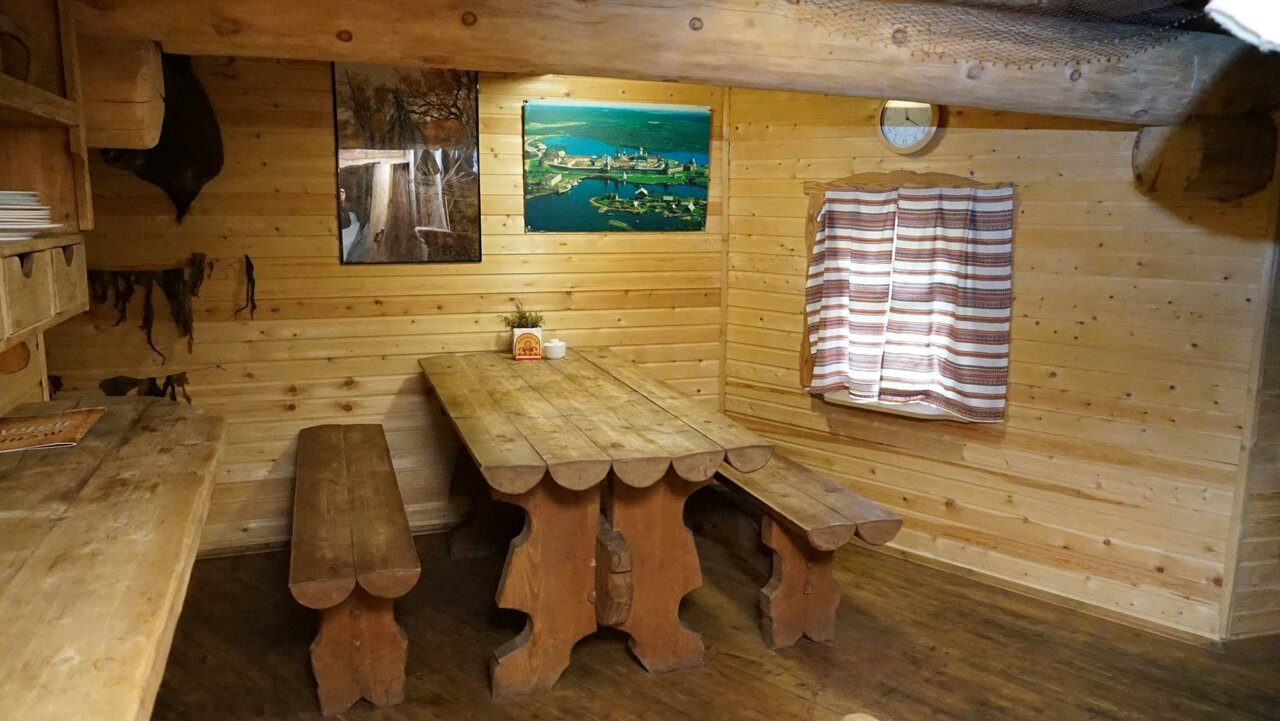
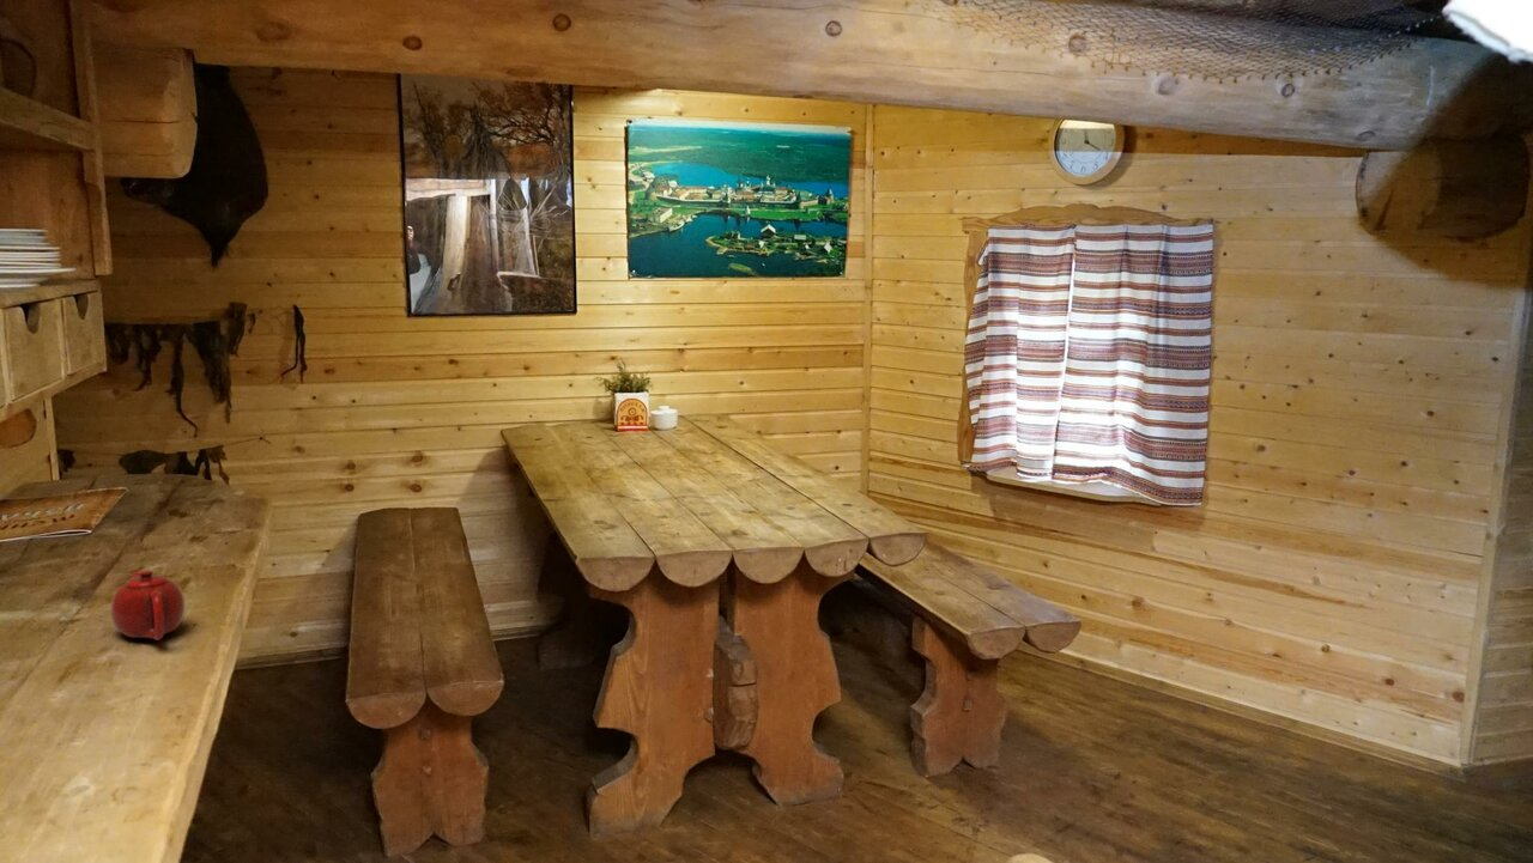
+ teapot (147, 602)
